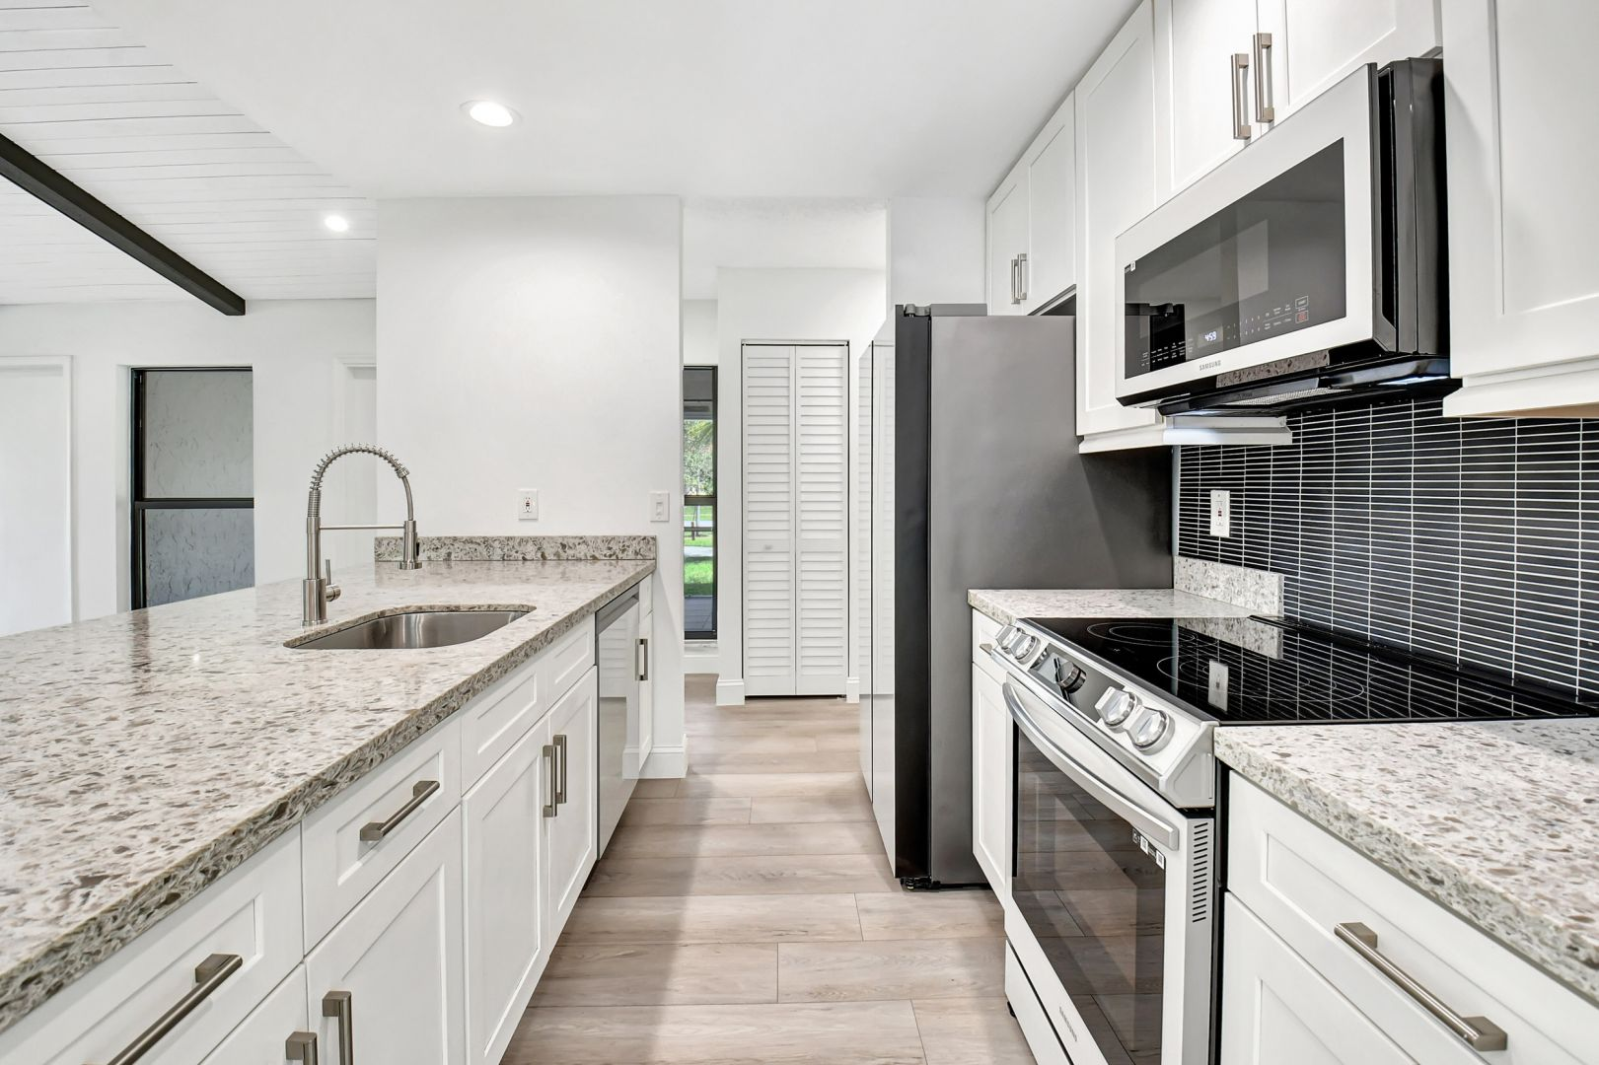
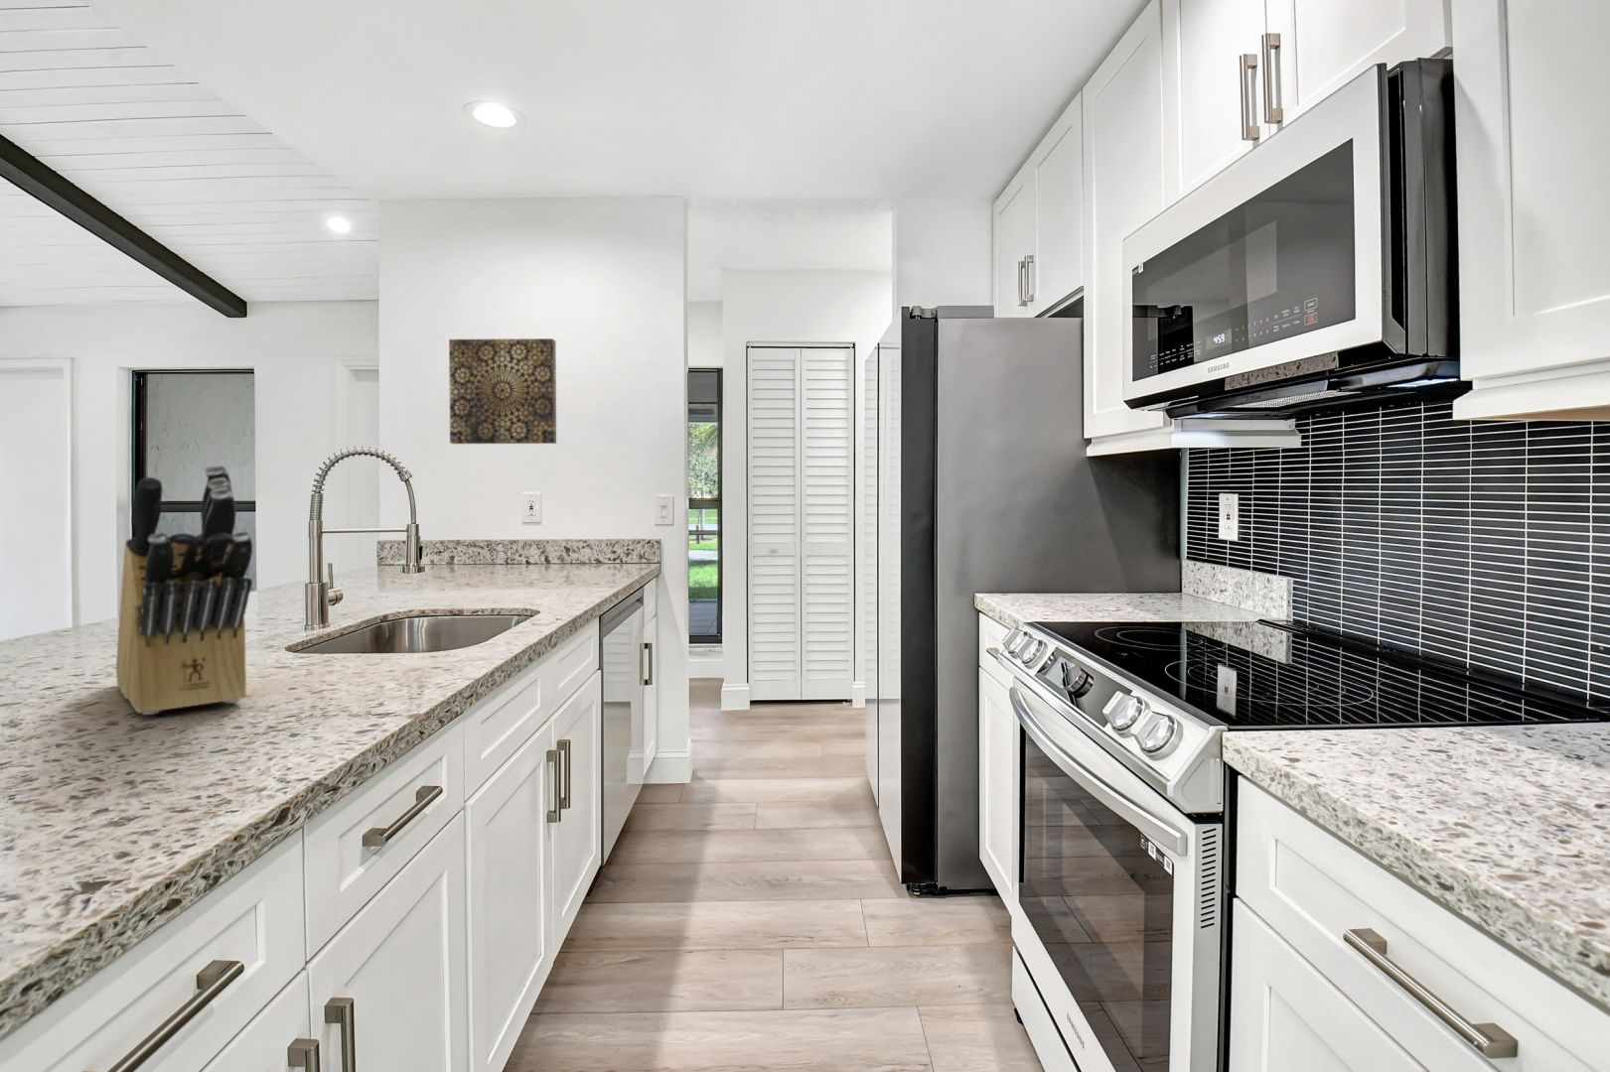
+ wall art (503, 391)
+ knife block (181, 585)
